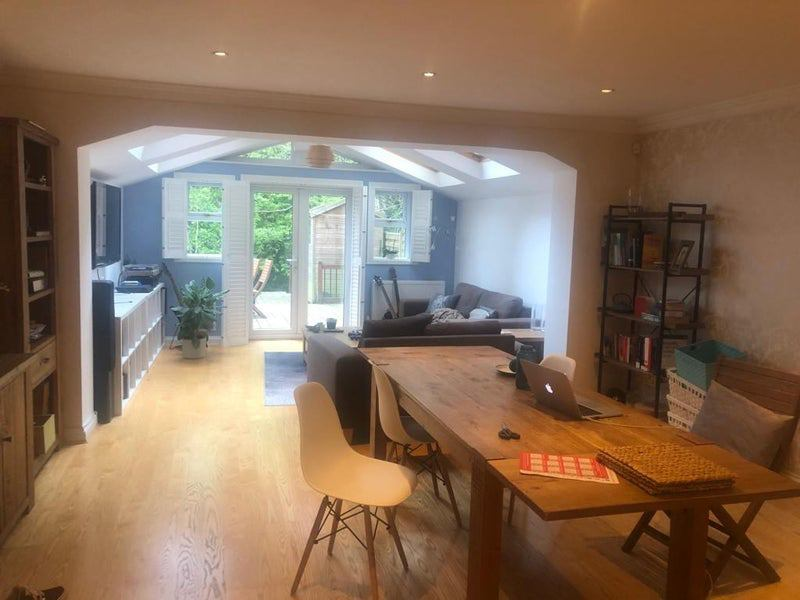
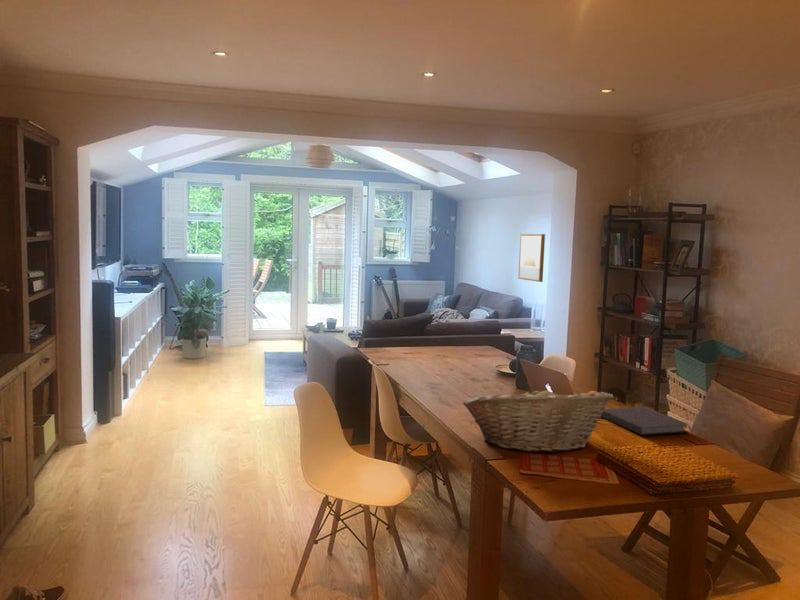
+ fruit basket (537, 411)
+ wall art (531, 257)
+ notebook (642, 420)
